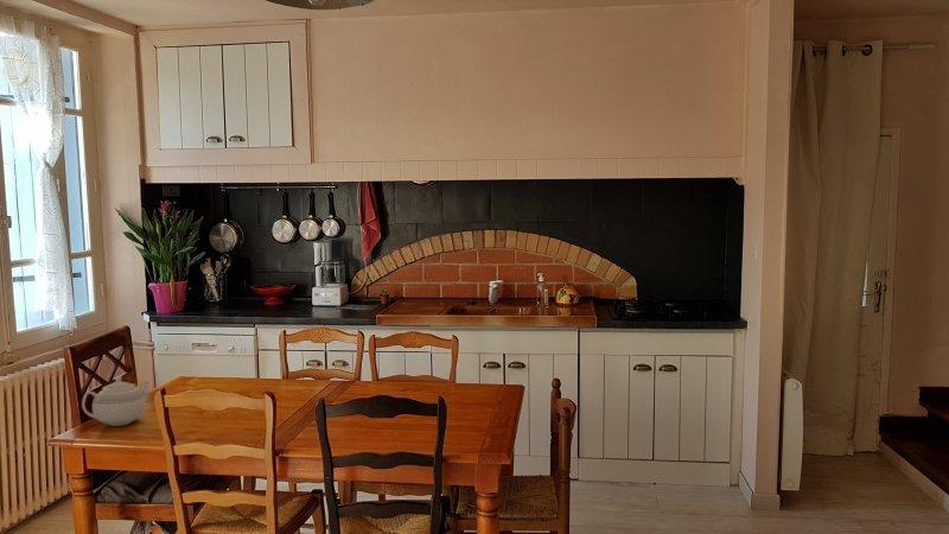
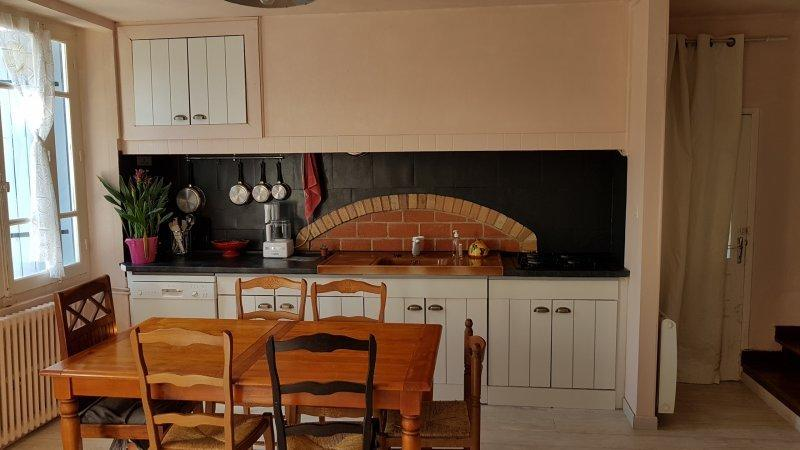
- teapot (117, 400)
